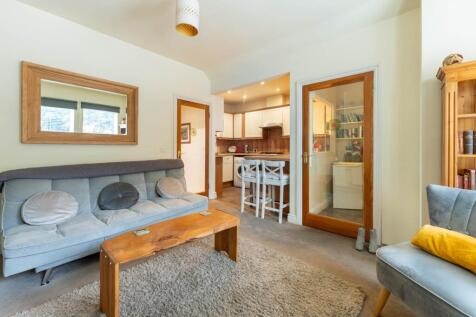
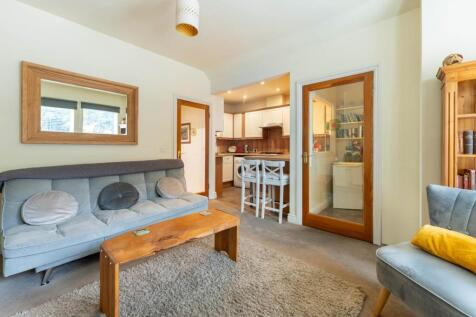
- boots (364, 238)
